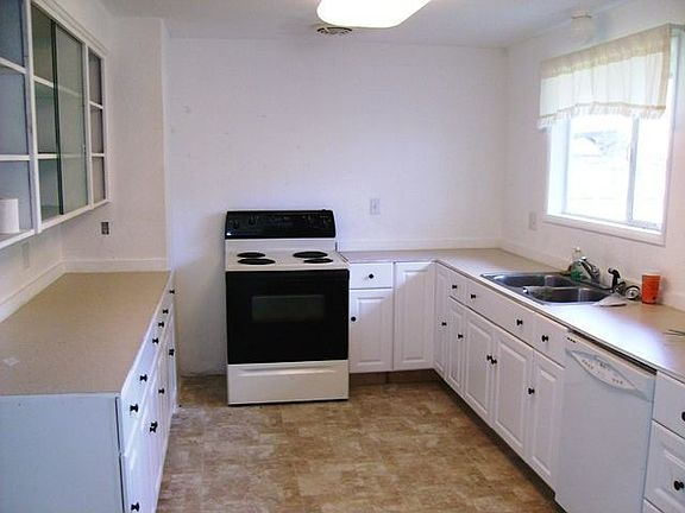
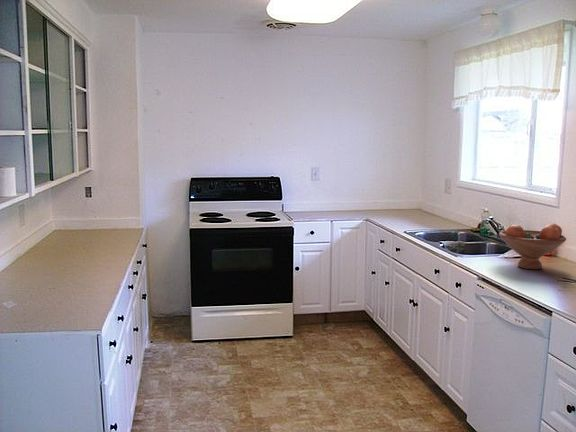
+ fruit bowl (531, 244)
